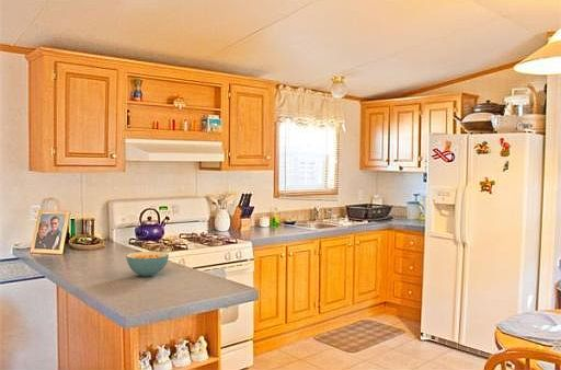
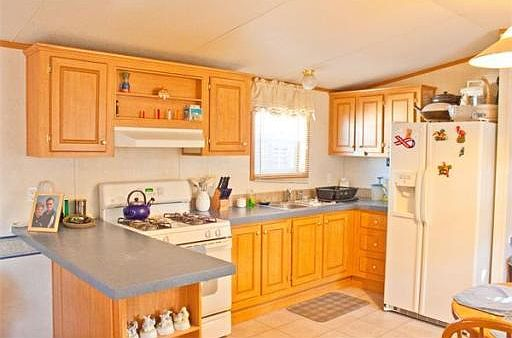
- cereal bowl (147, 265)
